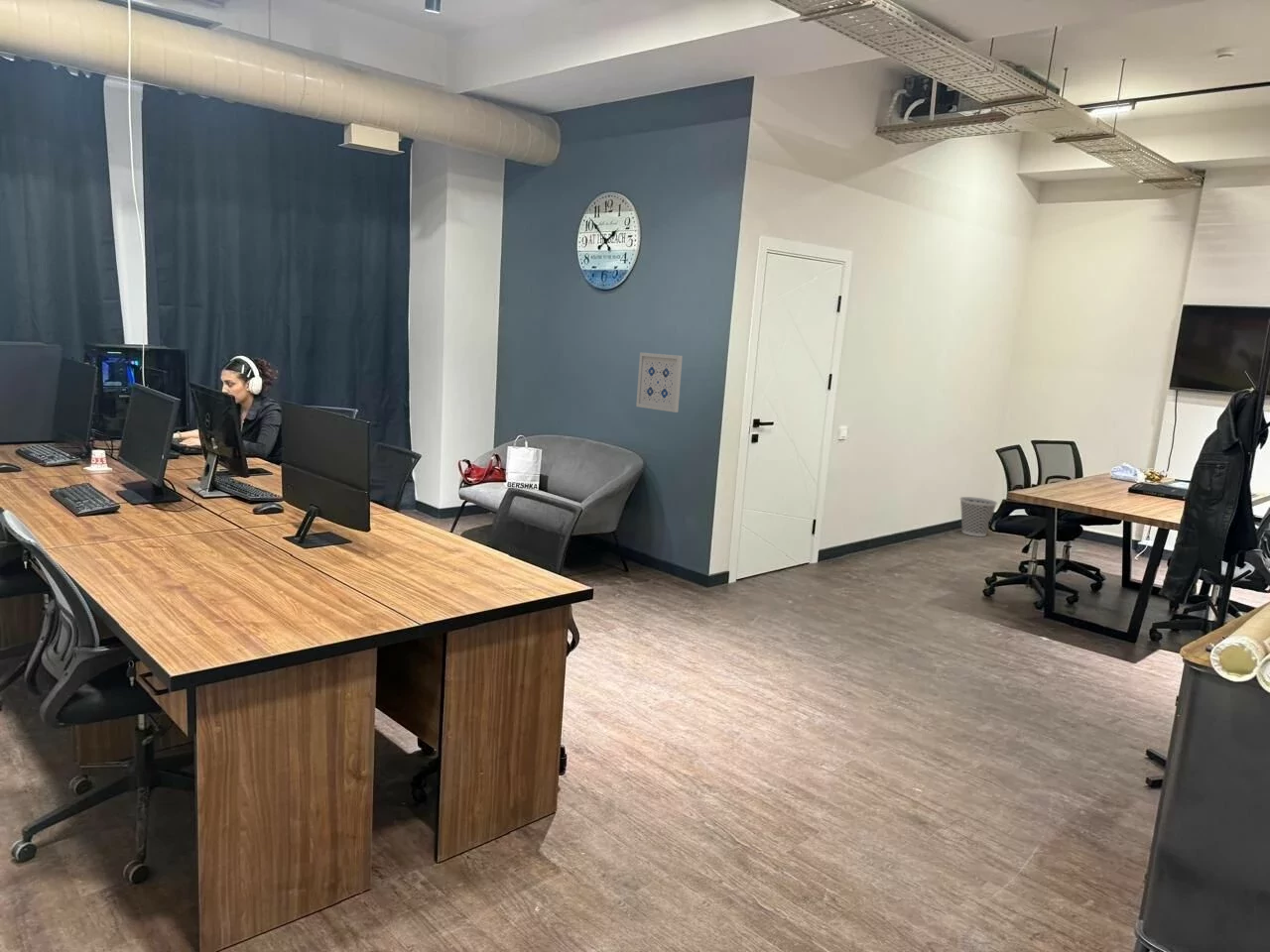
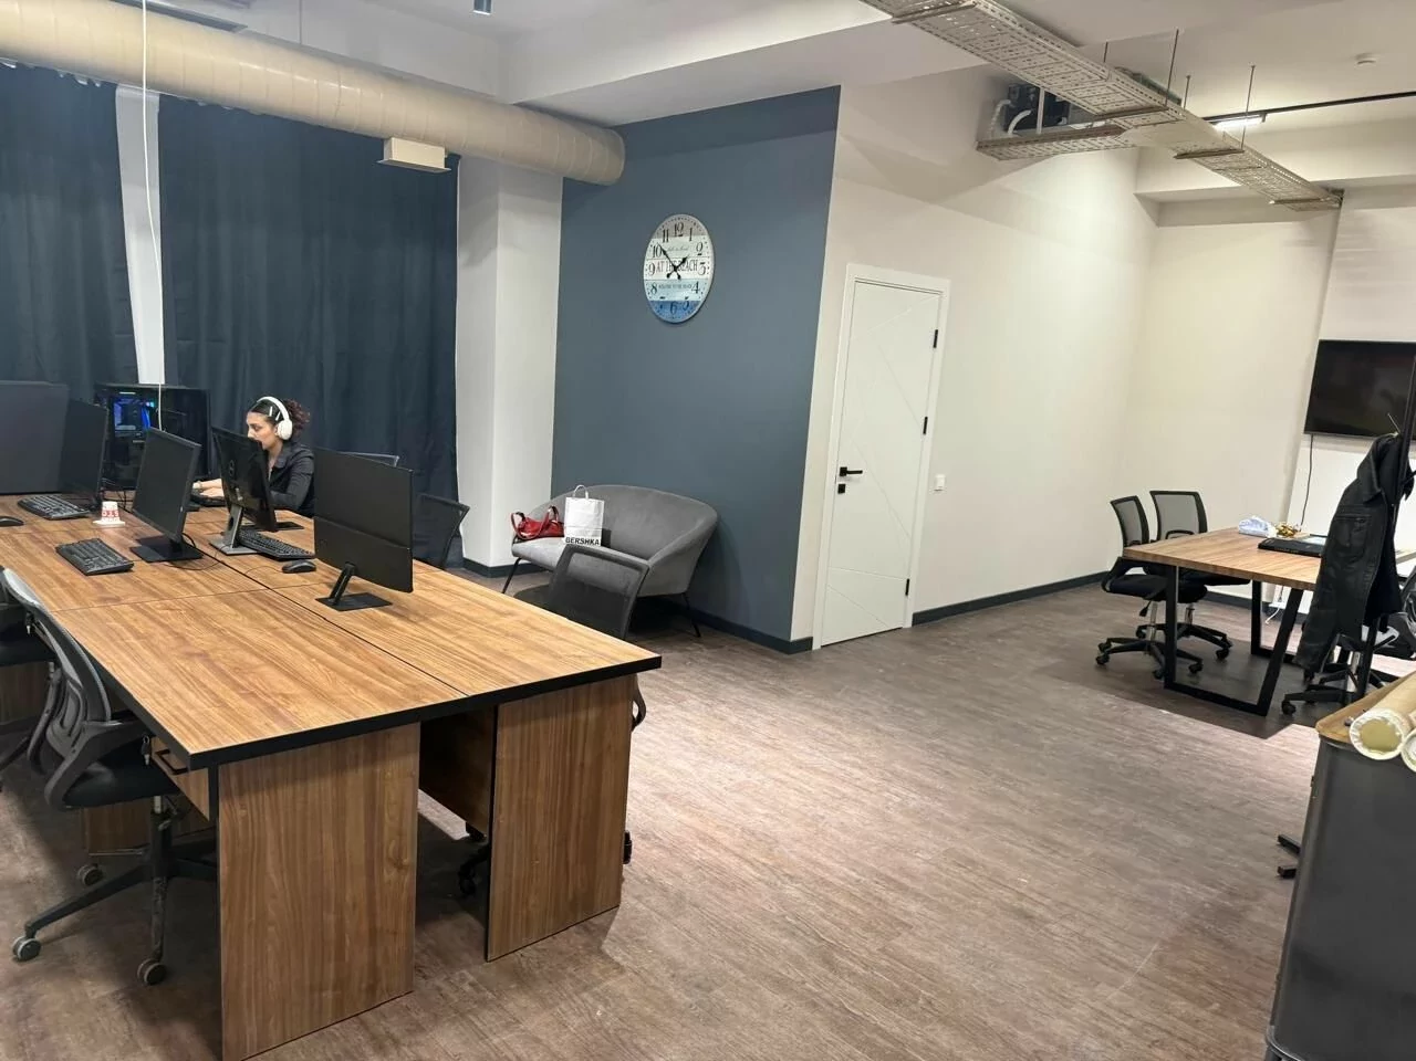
- wastebasket (975, 517)
- wall art (658, 382)
